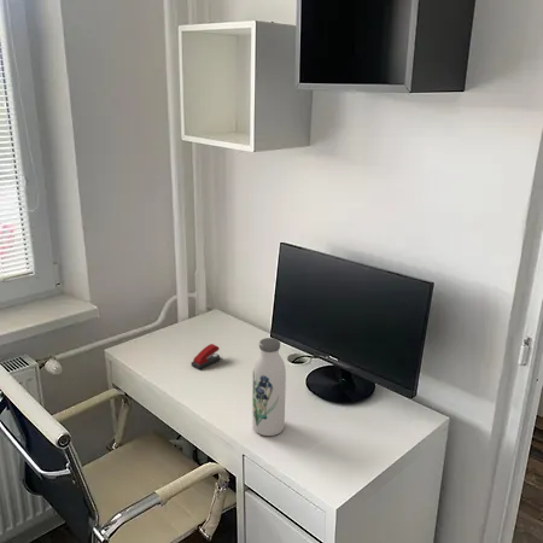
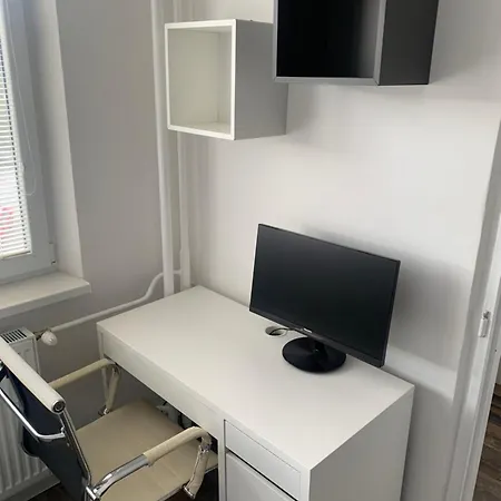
- water bottle (269, 385)
- stapler (206, 355)
